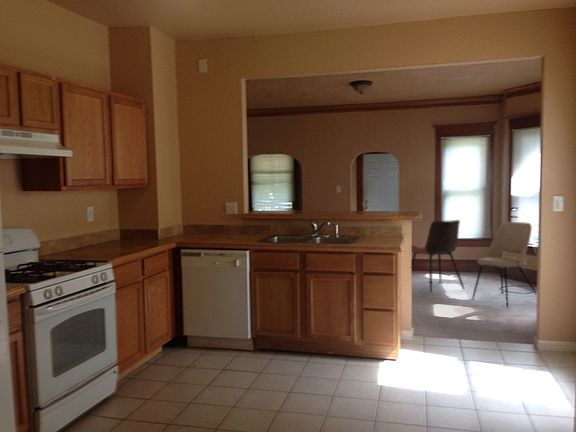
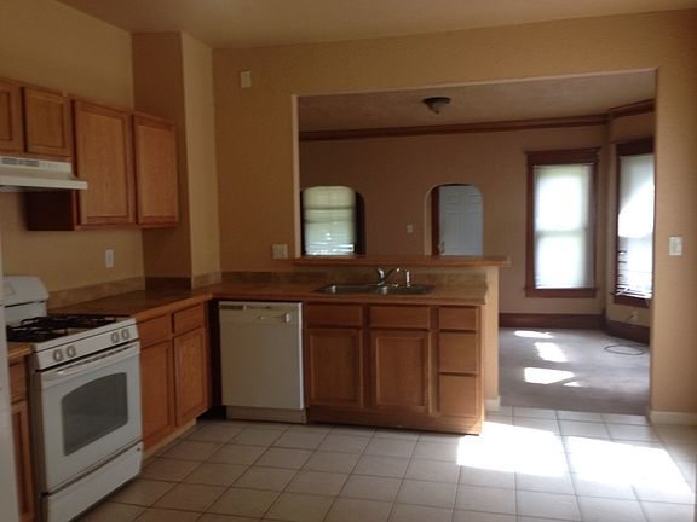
- dining chair (435, 253)
- dining chair (505, 261)
